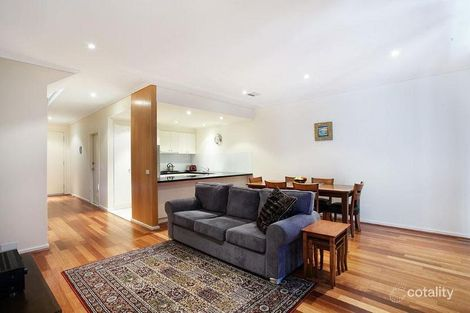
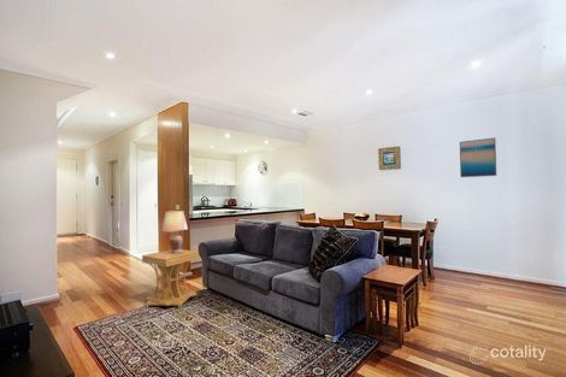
+ wall art (477, 158)
+ side table (171, 276)
+ lamp (175, 230)
